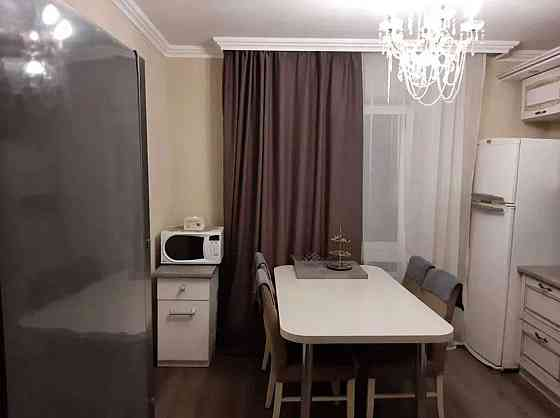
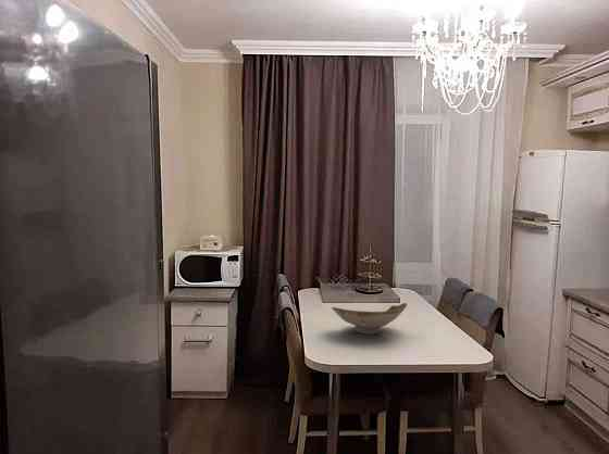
+ bowl (370, 318)
